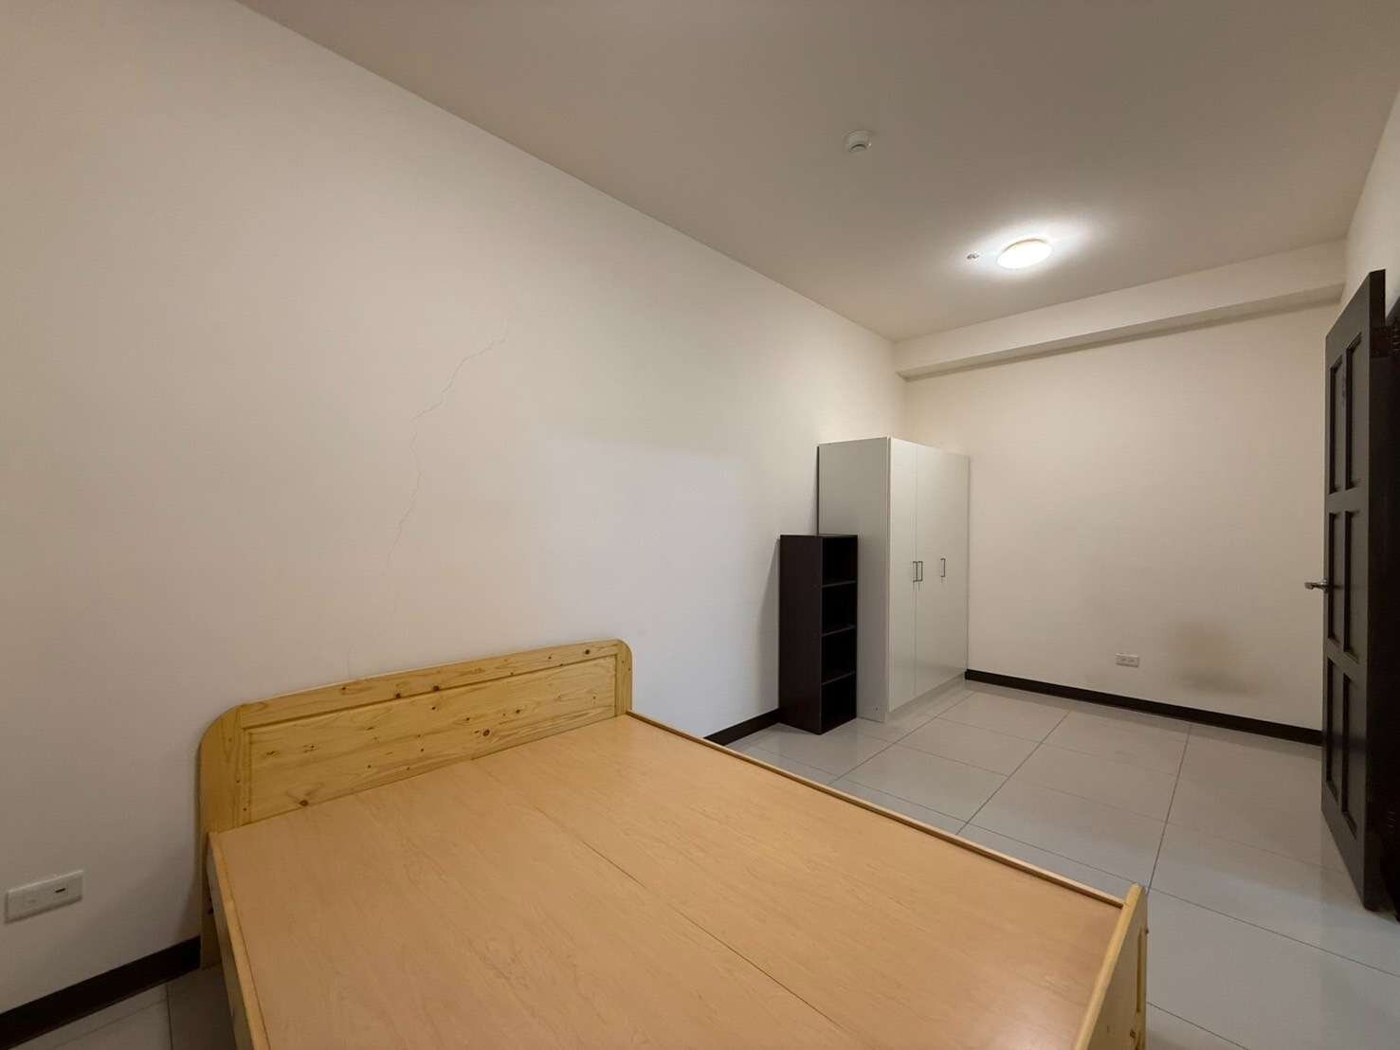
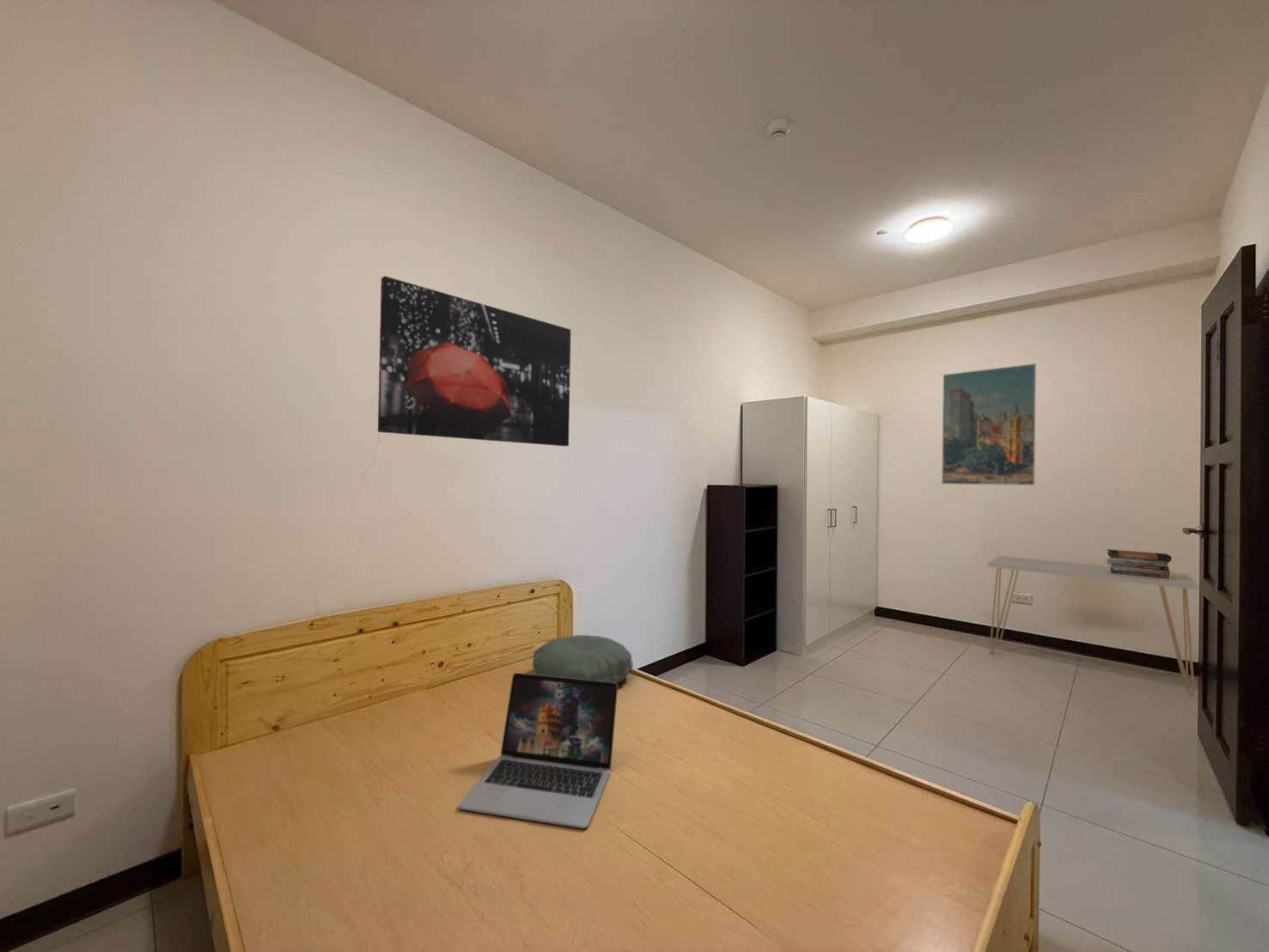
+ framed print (986, 427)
+ wall art (487, 373)
+ pillow (580, 660)
+ book stack (1137, 563)
+ laptop (545, 741)
+ console table (1087, 577)
